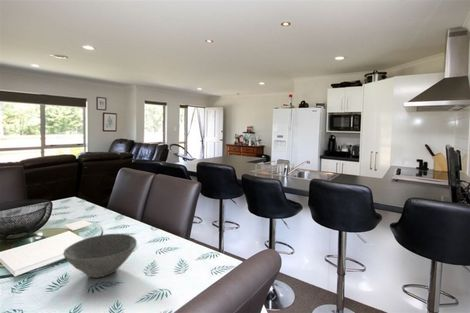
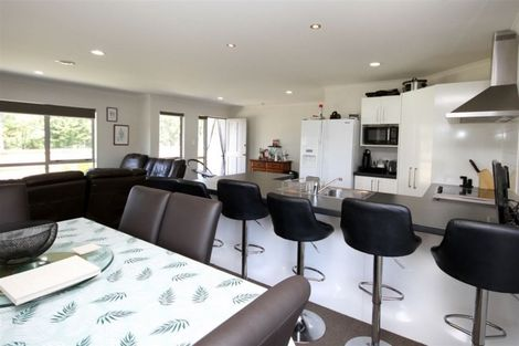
- bowl (102, 257)
